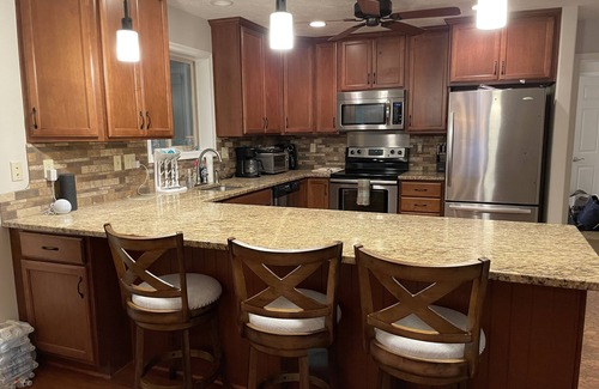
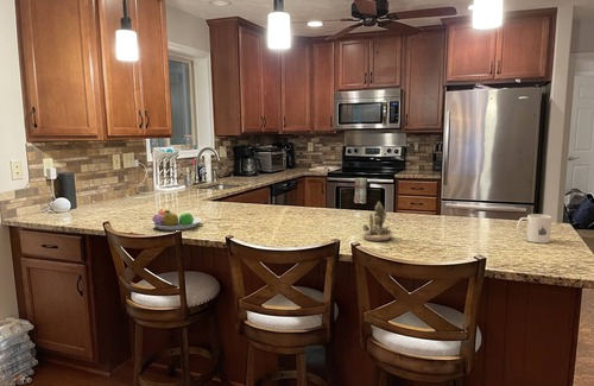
+ fruit bowl (177, 216)
+ succulent planter (377, 220)
+ mug (533, 227)
